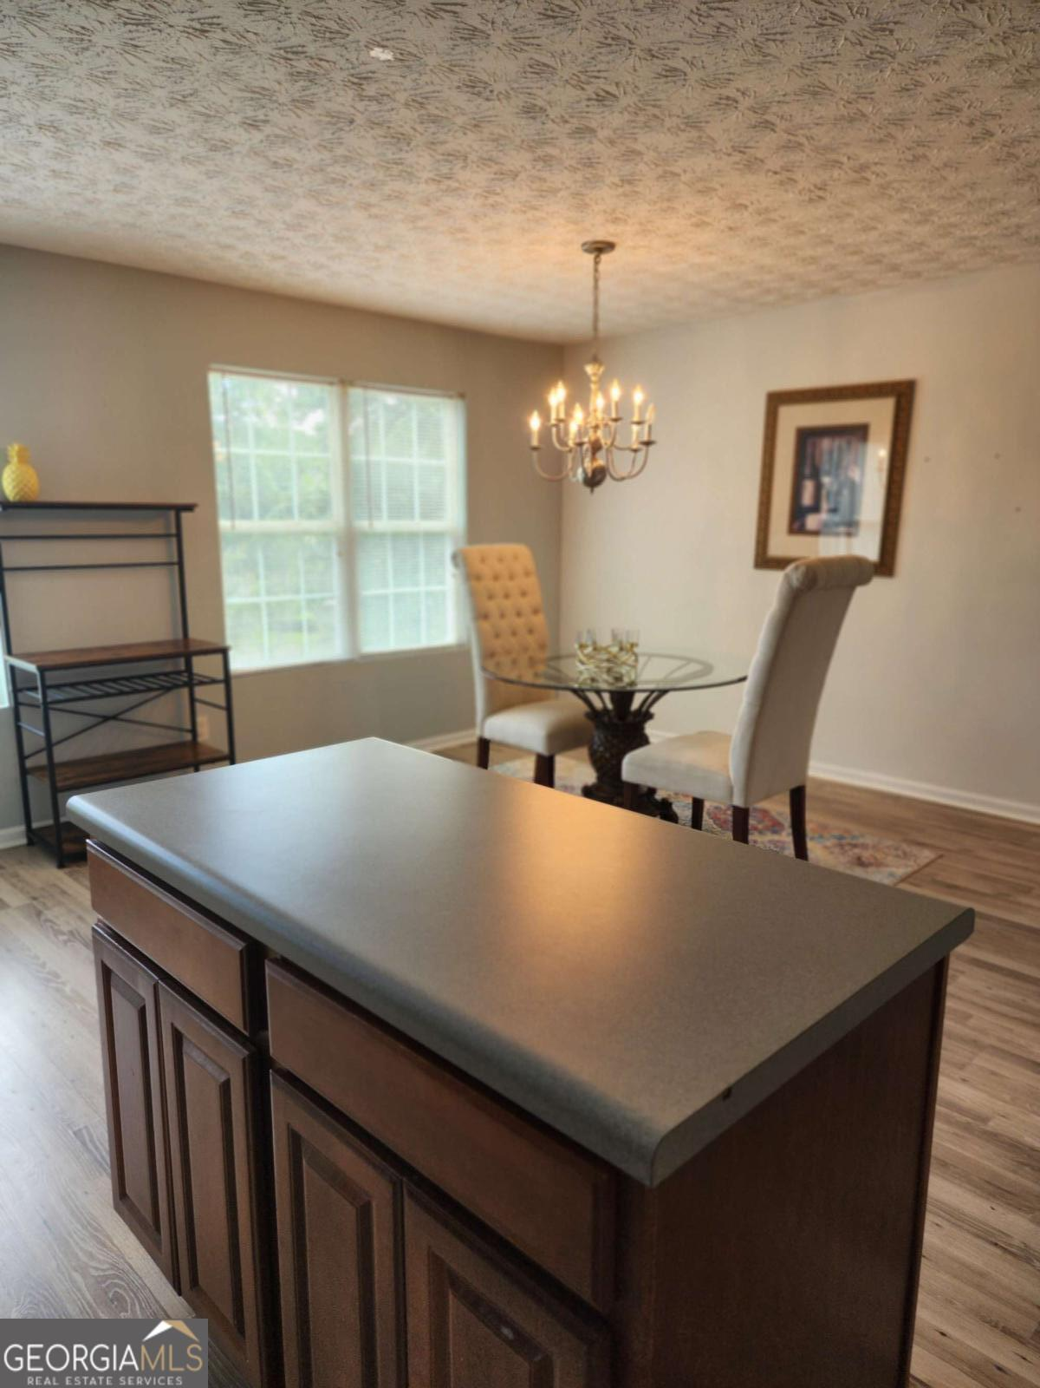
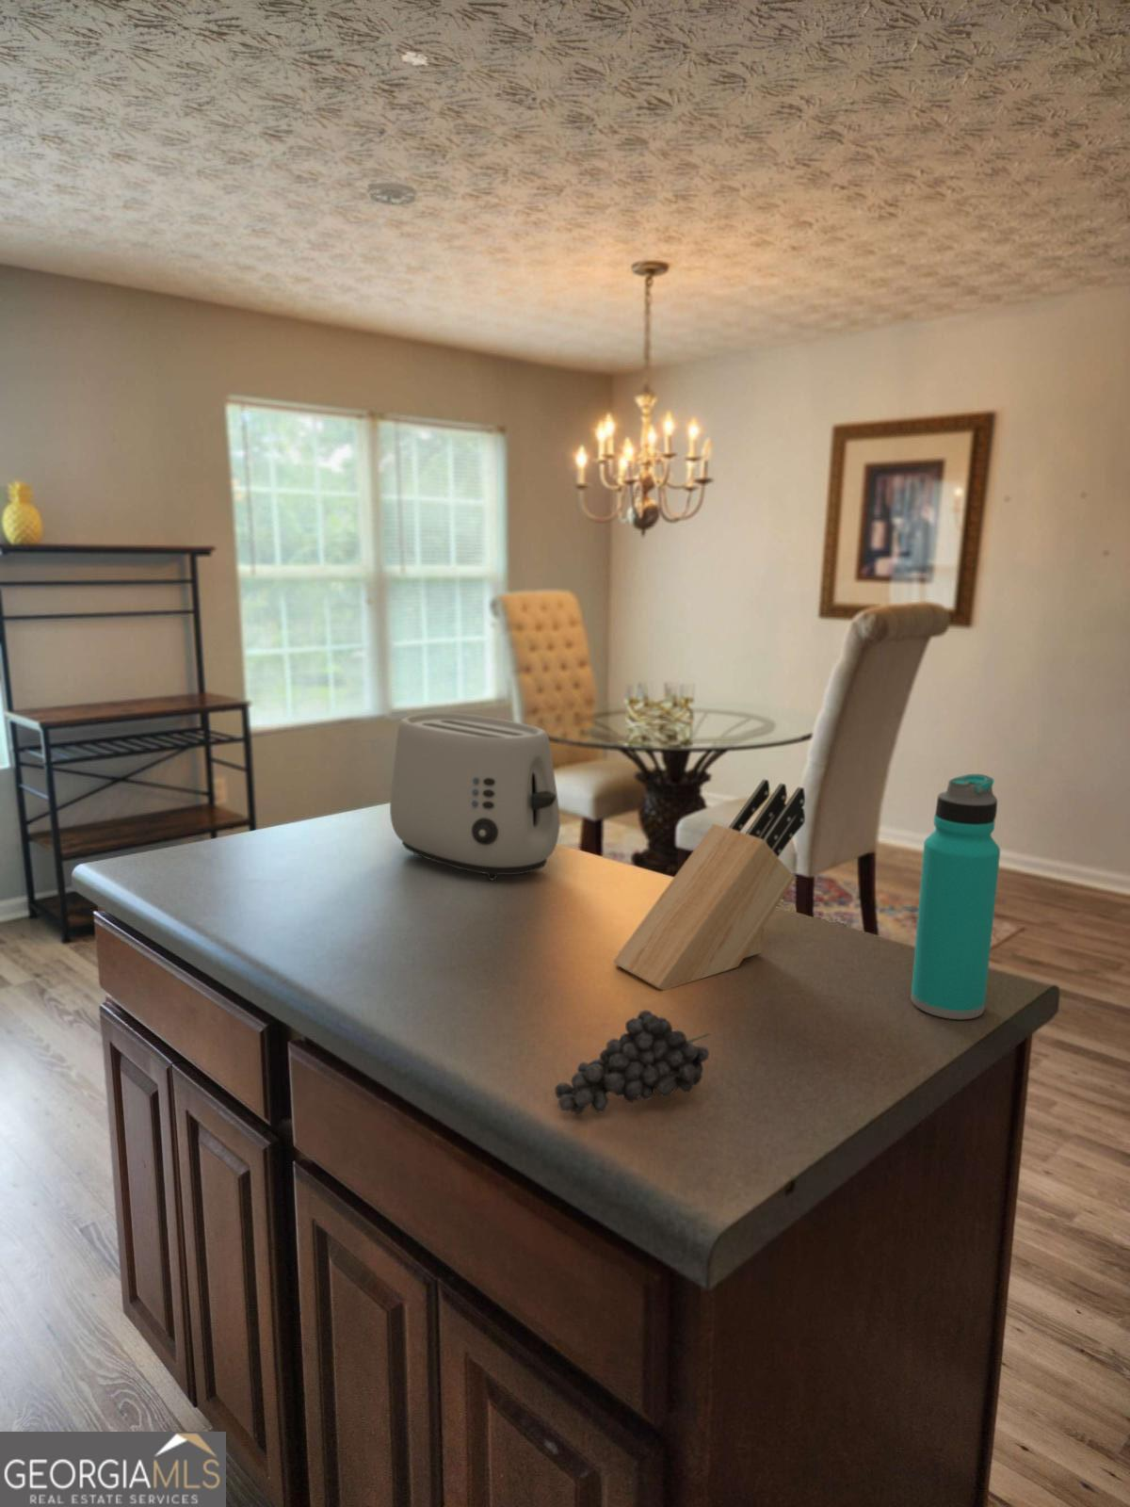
+ water bottle (957, 894)
+ smoke detector (393, 196)
+ fruit (637, 1058)
+ knife block (718, 875)
+ toaster (471, 794)
